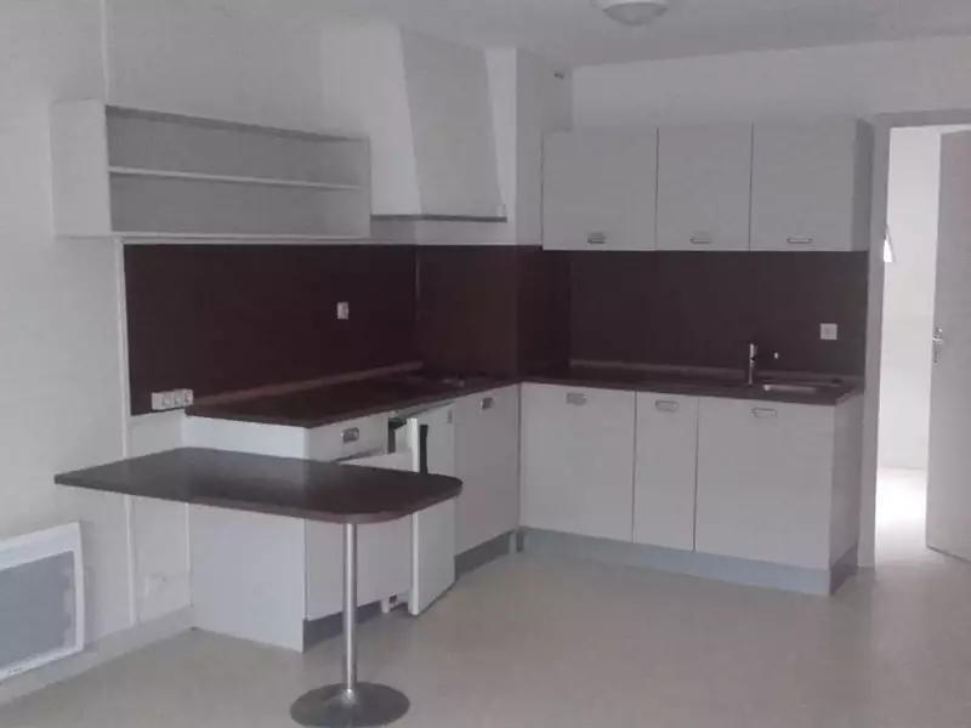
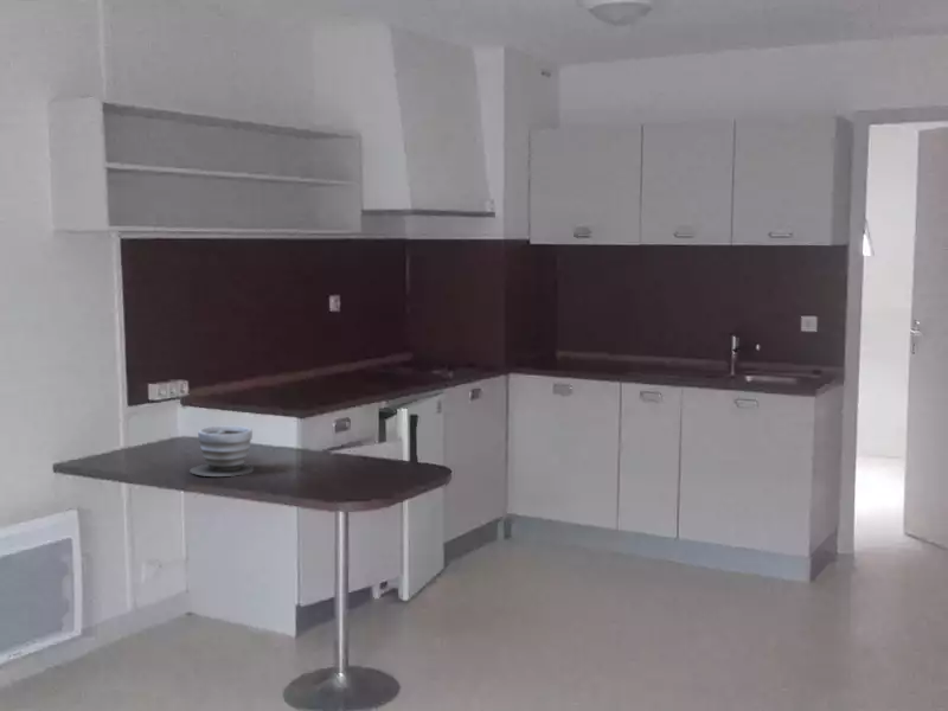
+ planter (223, 449)
